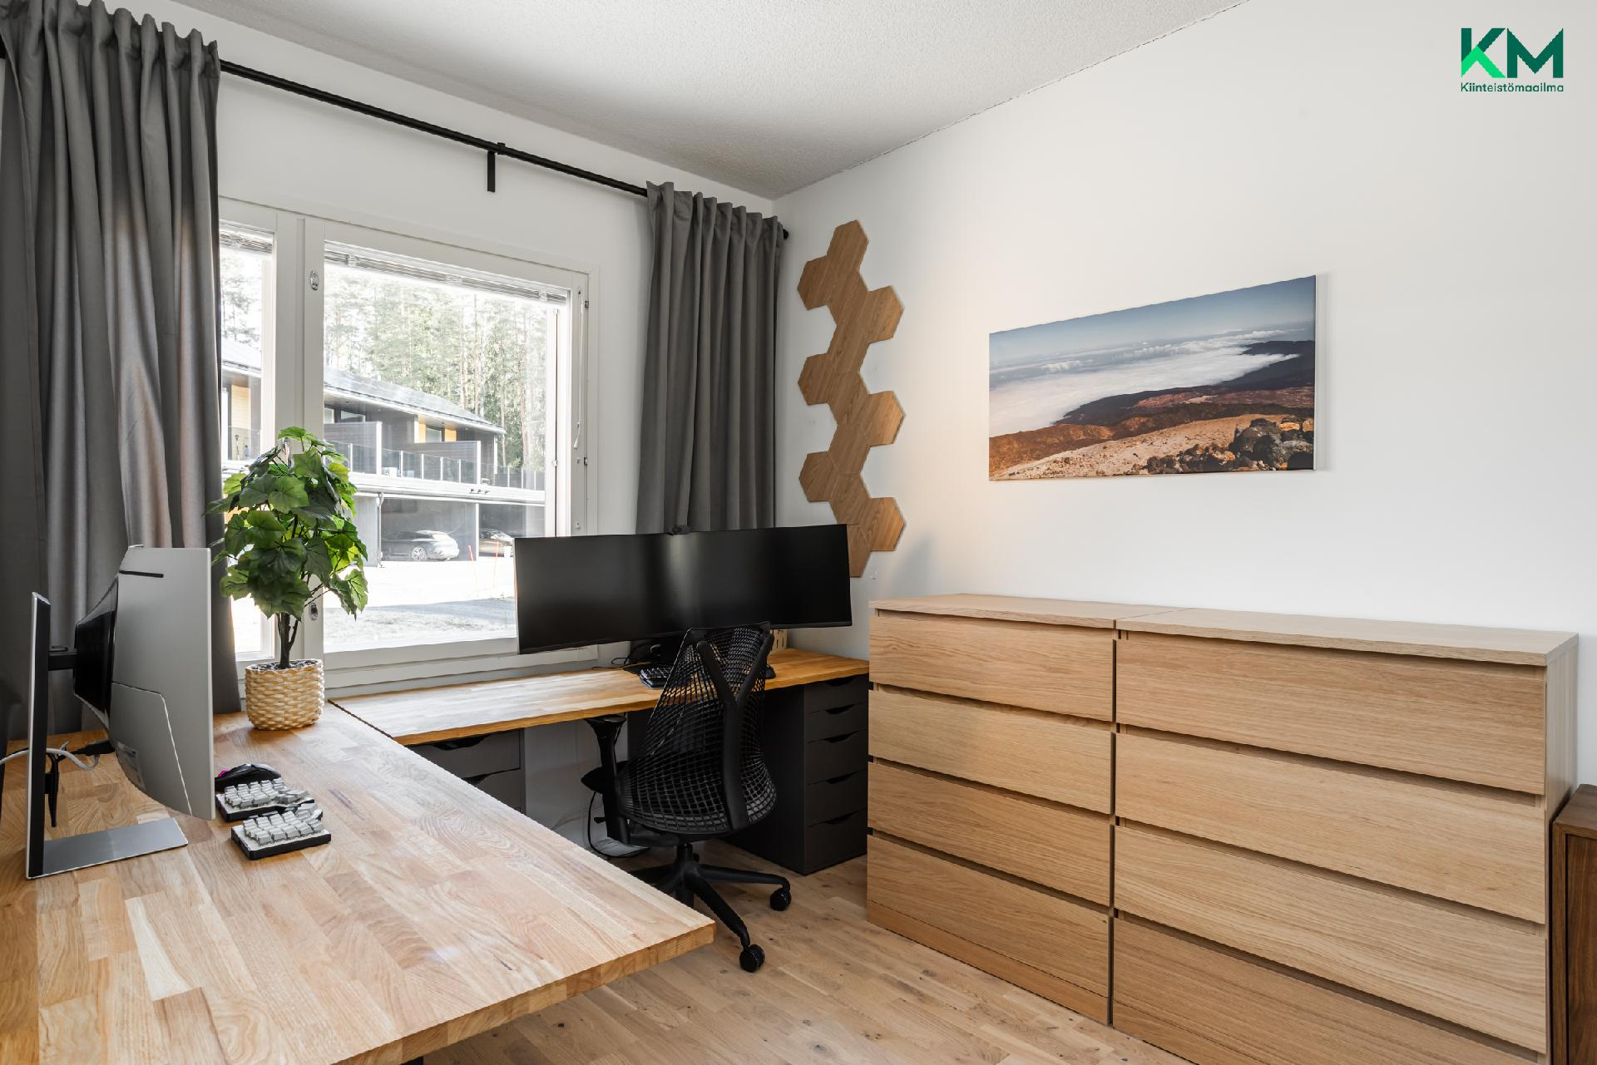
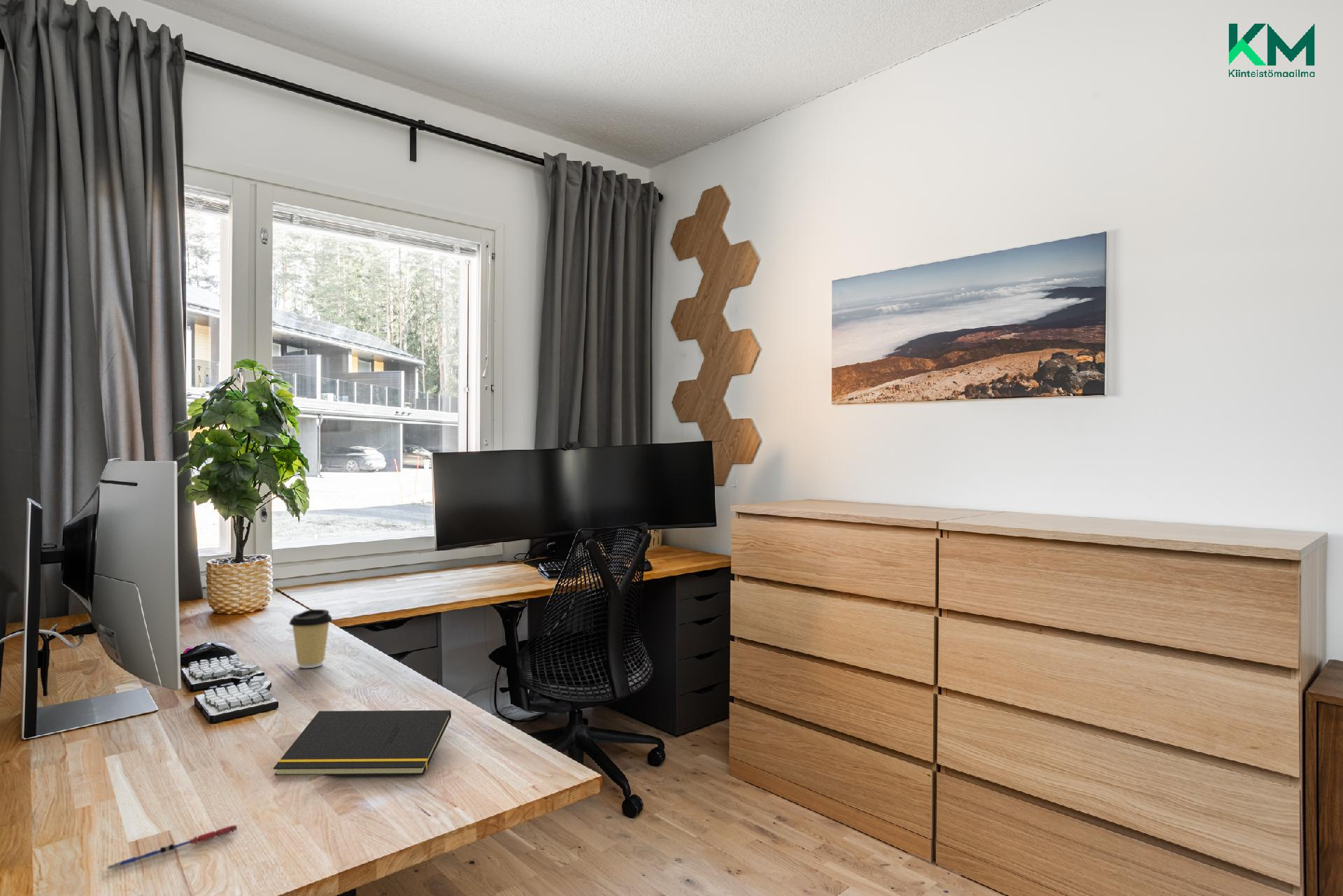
+ coffee cup (311, 639)
+ notepad (368, 741)
+ pen (175, 845)
